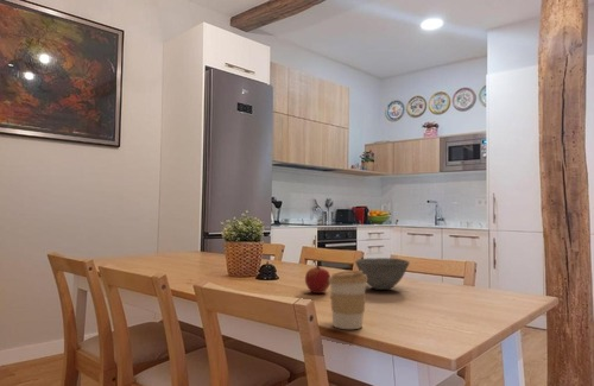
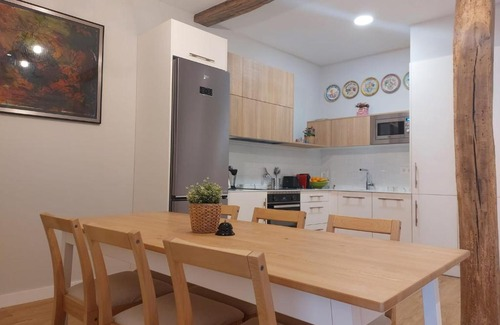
- bowl (381, 274)
- apple (317, 277)
- coffee cup (347, 298)
